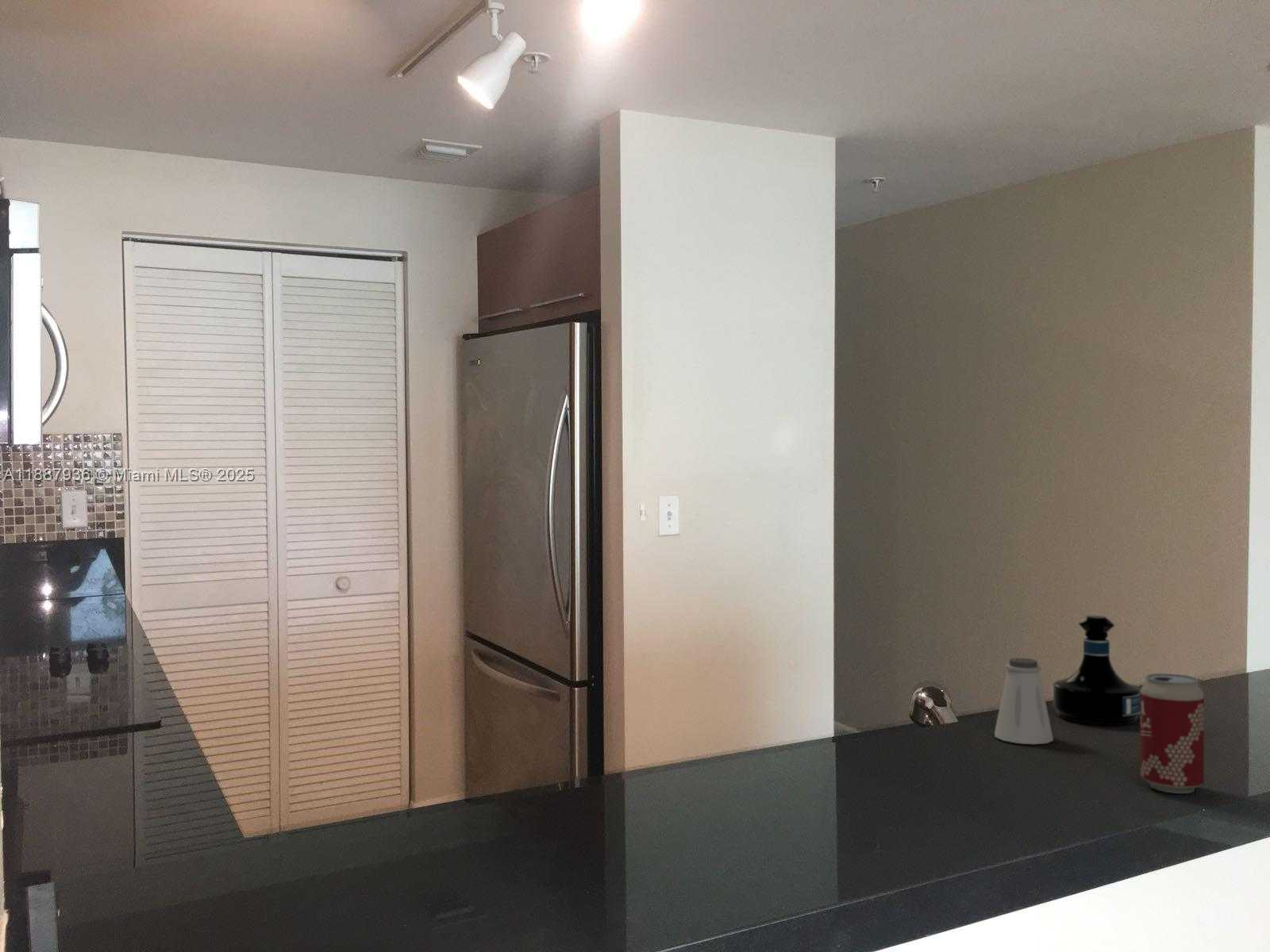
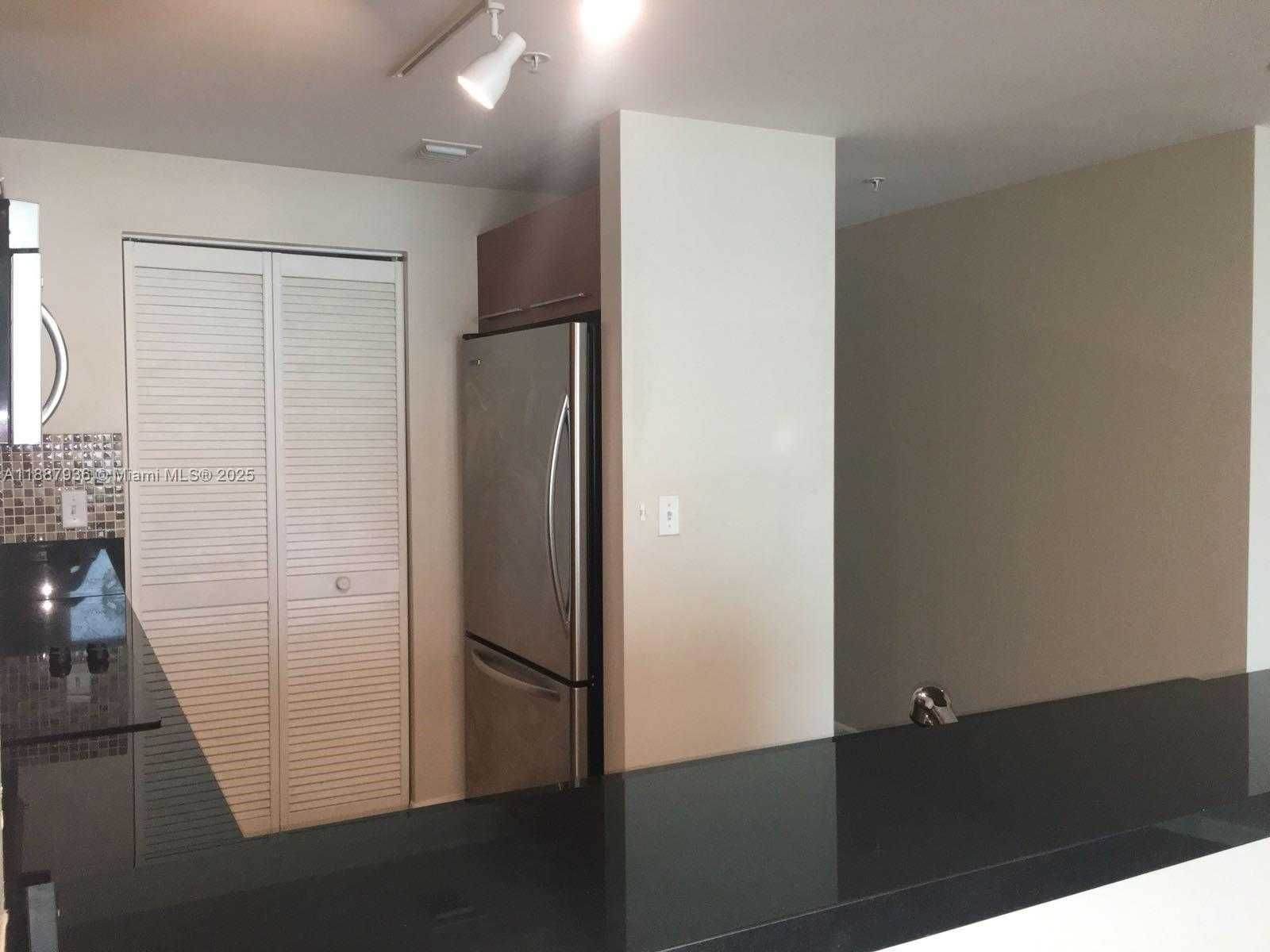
- saltshaker (1023, 698)
- beverage can (1172, 732)
- tequila bottle (1096, 666)
